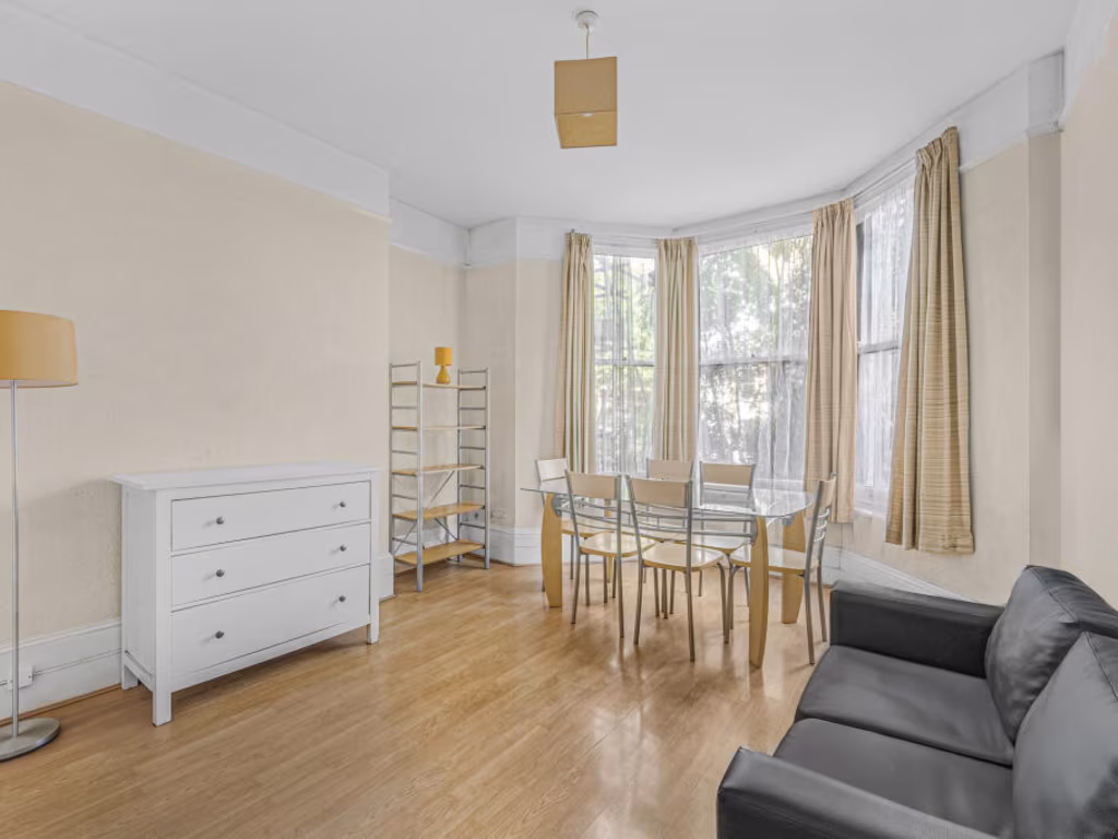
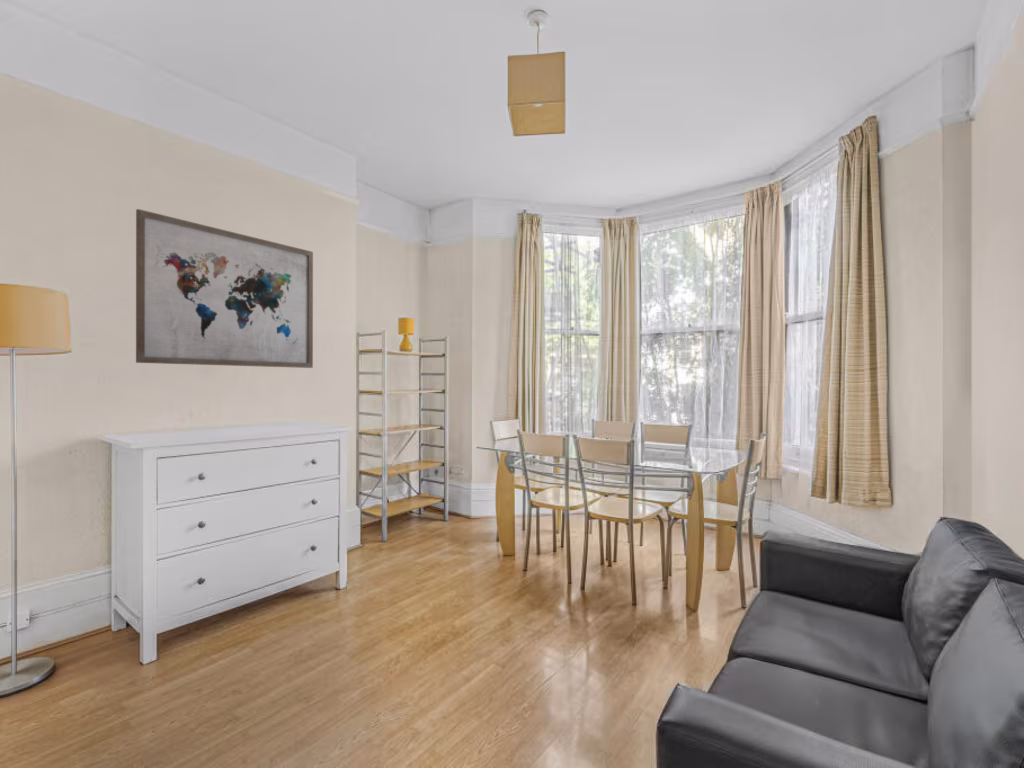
+ wall art (236, 299)
